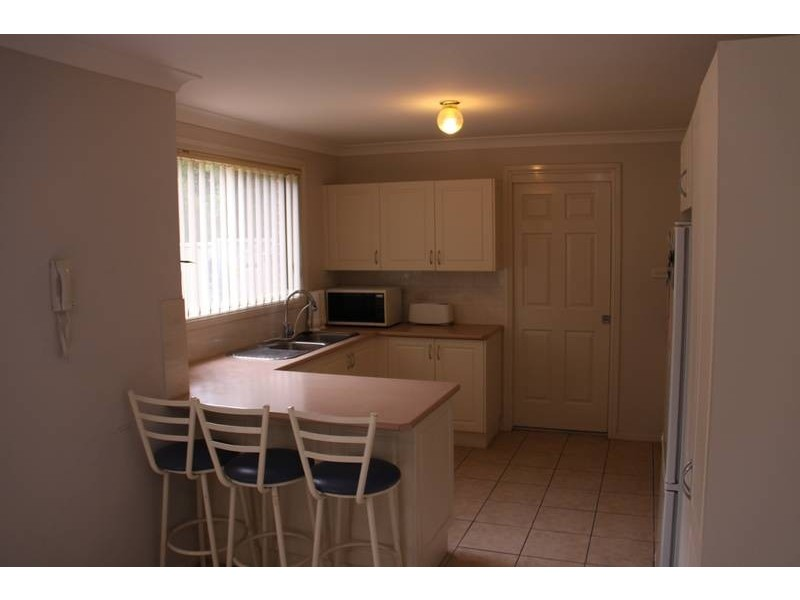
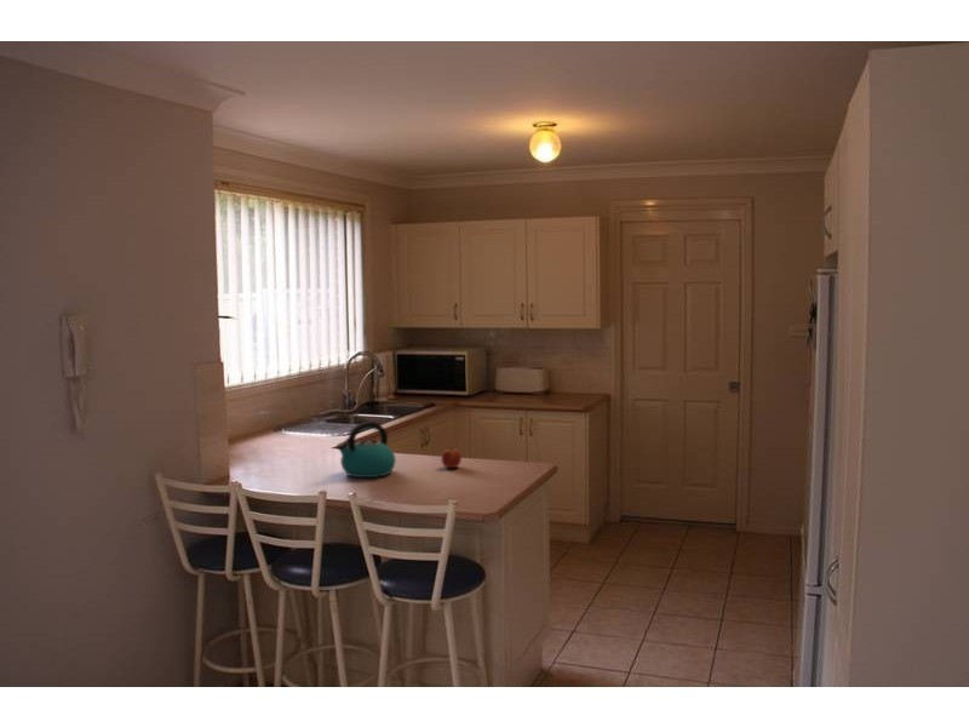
+ kettle (365, 447)
+ fruit (451, 457)
